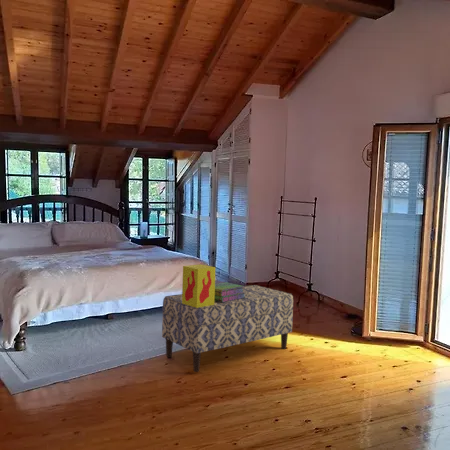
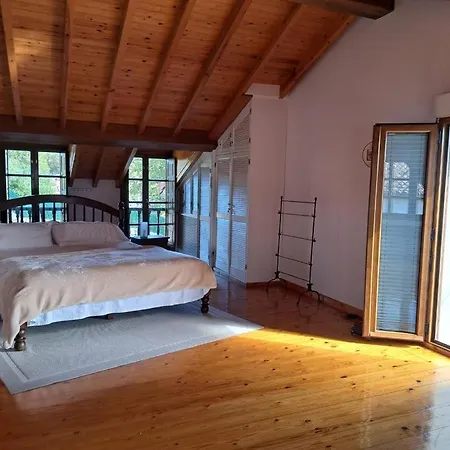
- stack of books (218, 290)
- bench (229, 323)
- decorative box (198, 285)
